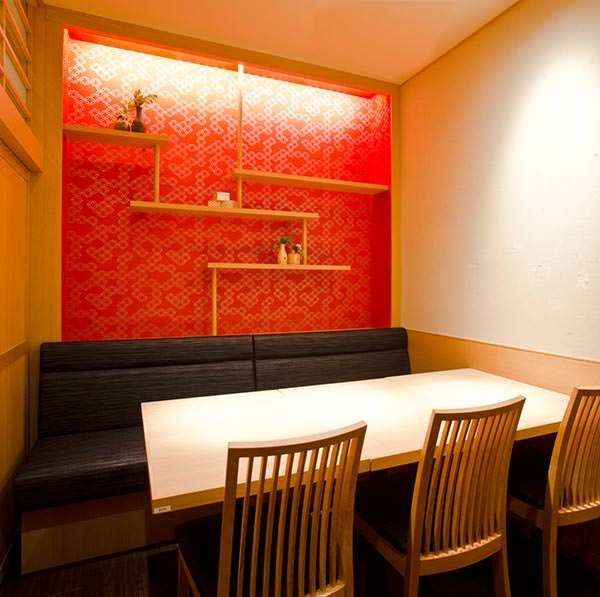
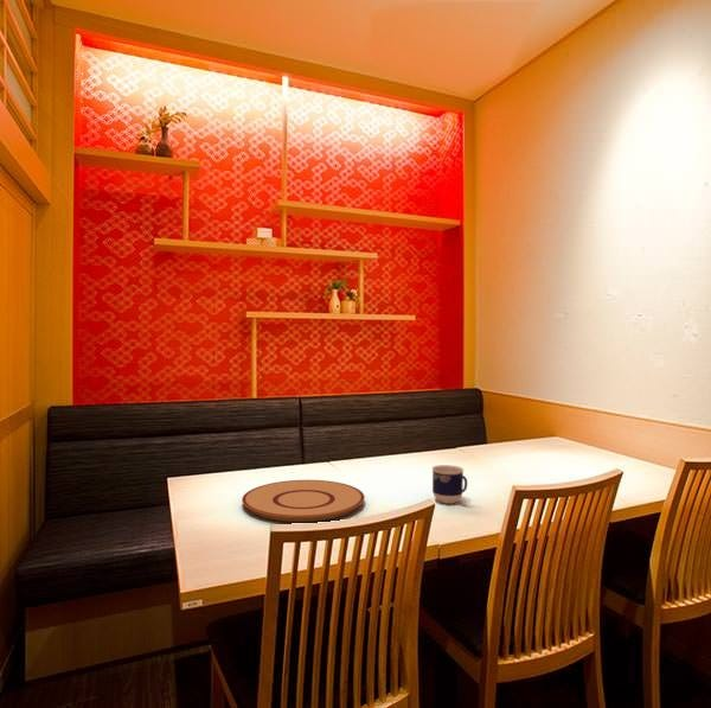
+ plate (303, 498)
+ cup (450, 485)
